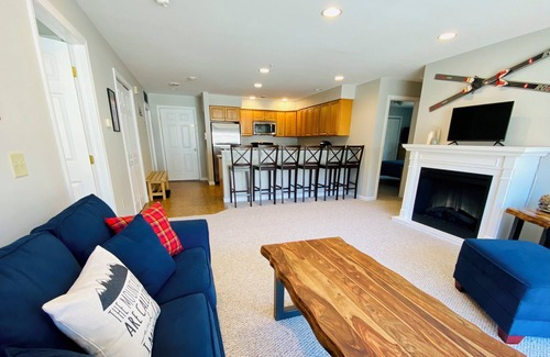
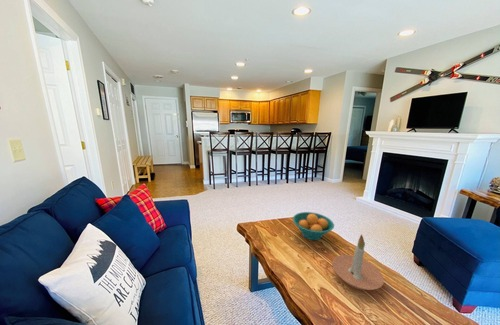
+ candle holder (358, 256)
+ fruit bowl (312, 224)
